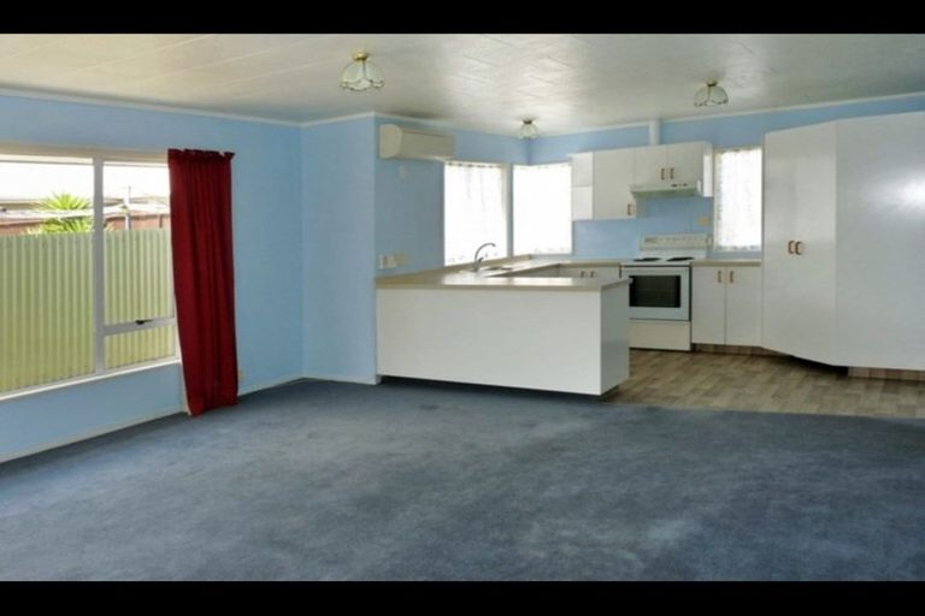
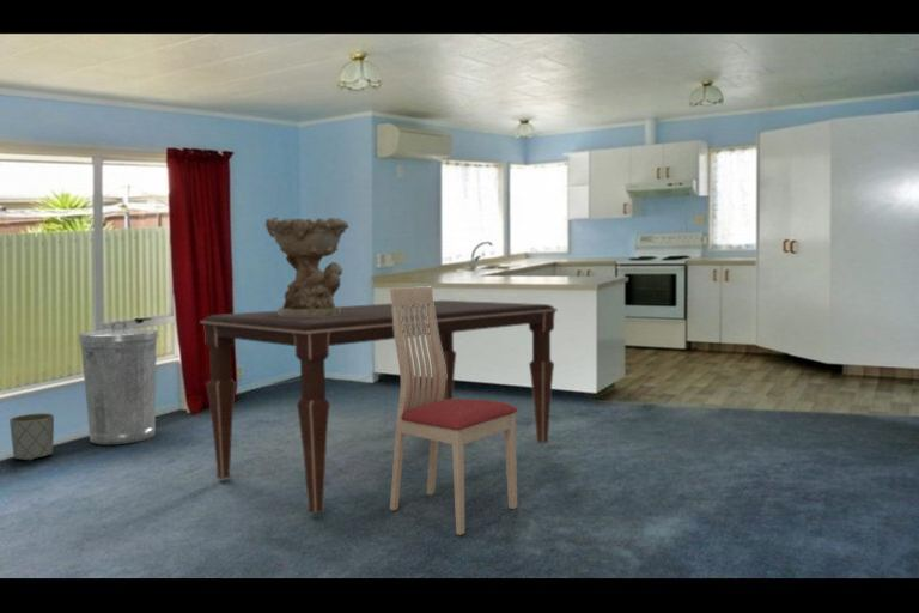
+ chair (448, 400)
+ planter (32, 436)
+ dining table (389, 339)
+ decorative bowl (308, 265)
+ trash can (120, 380)
